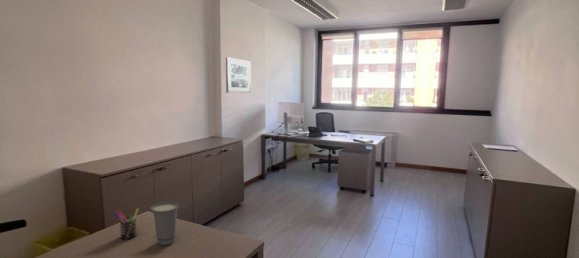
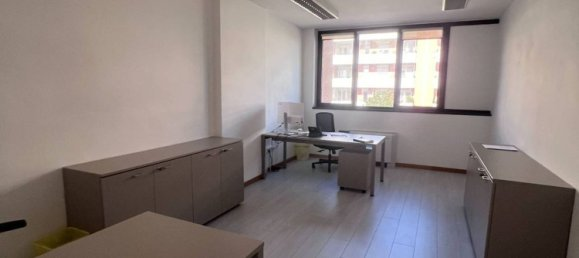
- wall art (239, 76)
- pen holder (127, 222)
- cup (165, 224)
